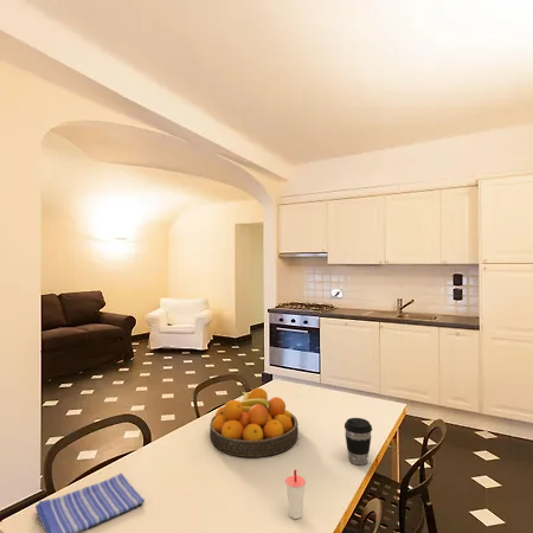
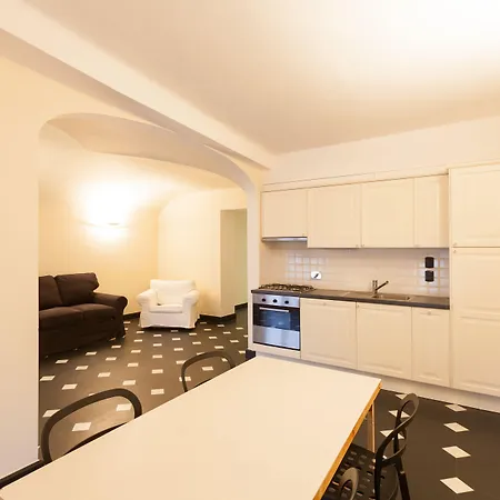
- dish towel (90, 502)
- cup (295, 492)
- coffee cup (358, 441)
- fruit bowl (253, 415)
